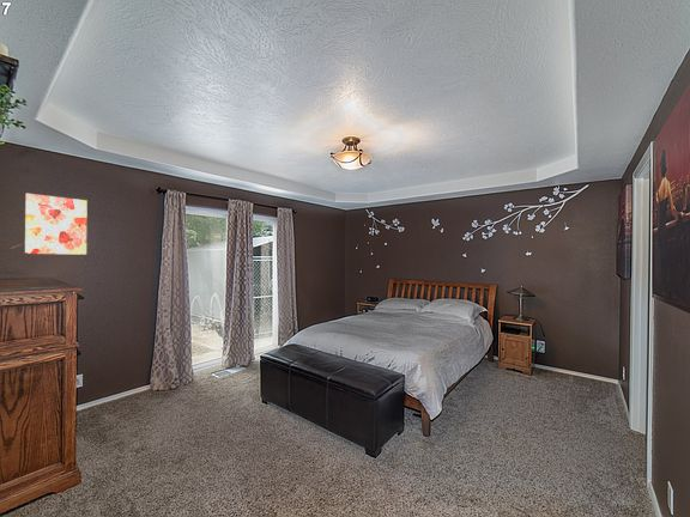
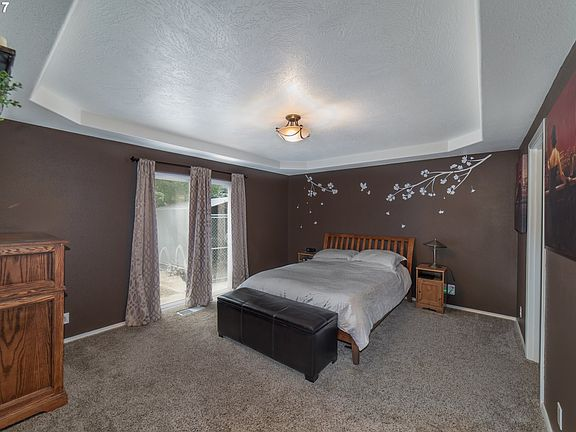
- wall art (58, 225)
